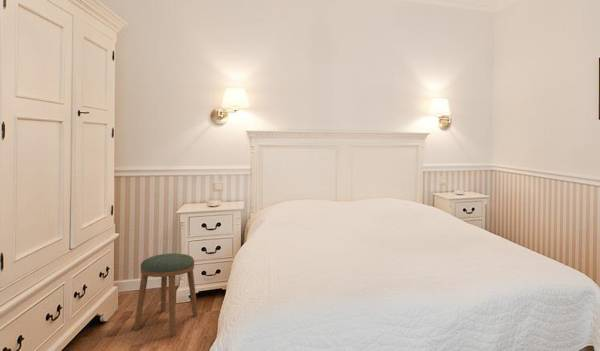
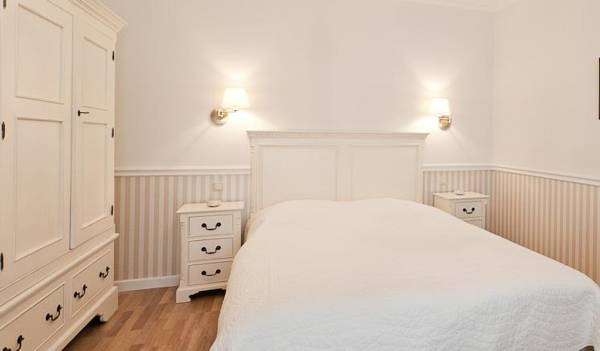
- stool (166, 289)
